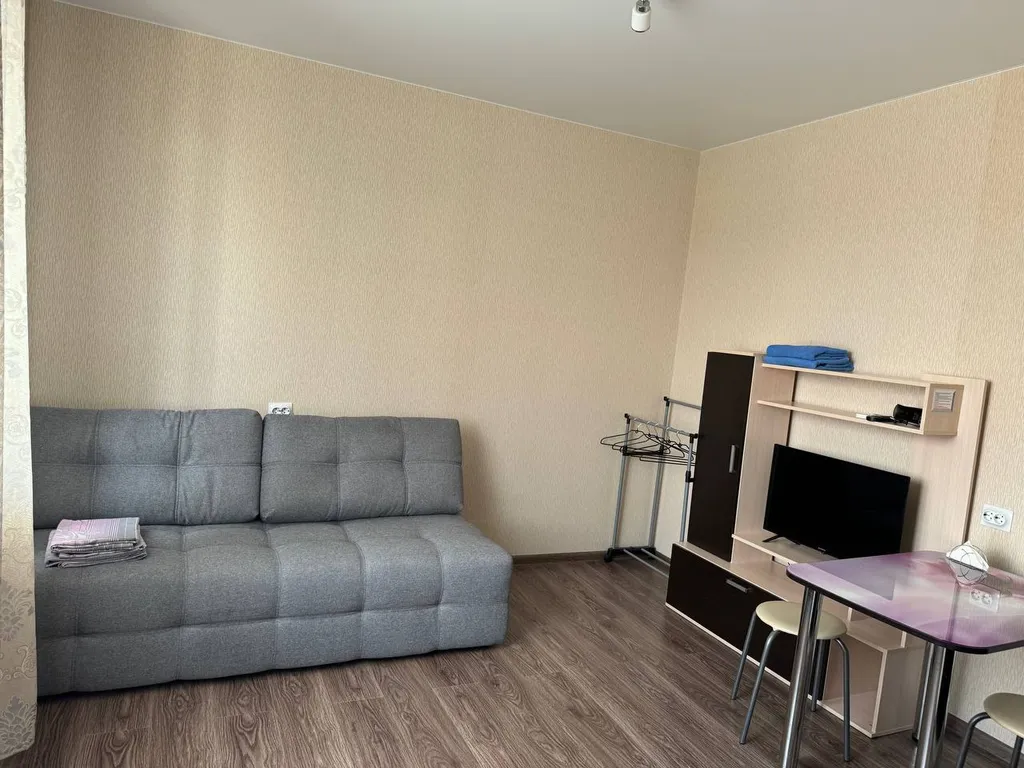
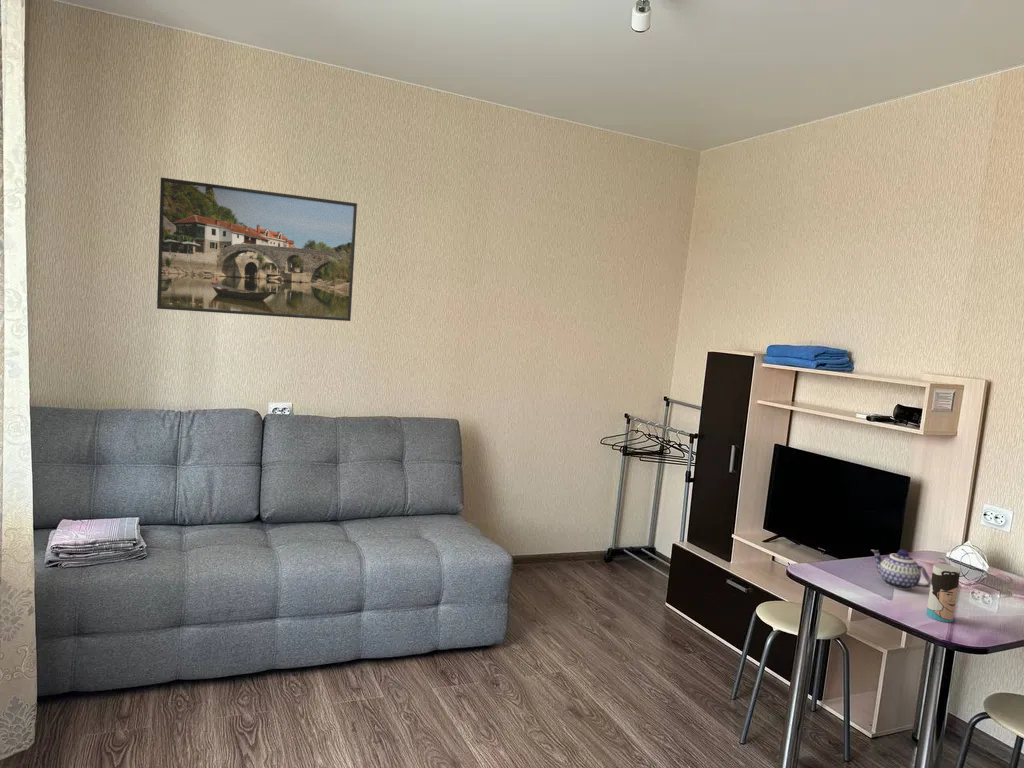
+ cup (943, 592)
+ teapot (900, 567)
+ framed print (261, 253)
